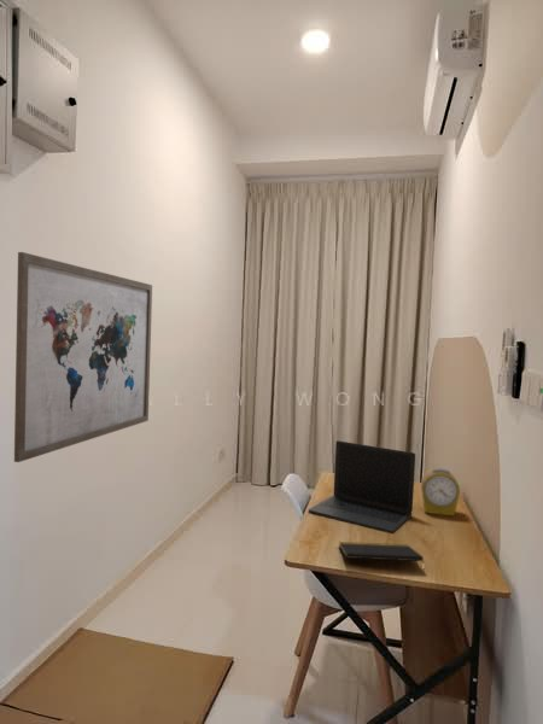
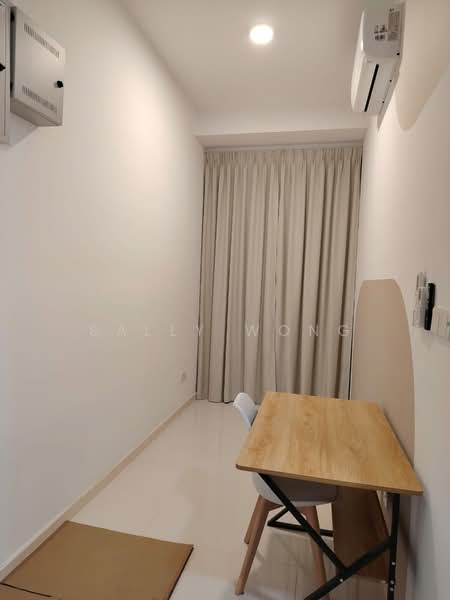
- alarm clock (439, 490)
- notepad (378, 550)
- wall art (97, 355)
- laptop (361, 481)
